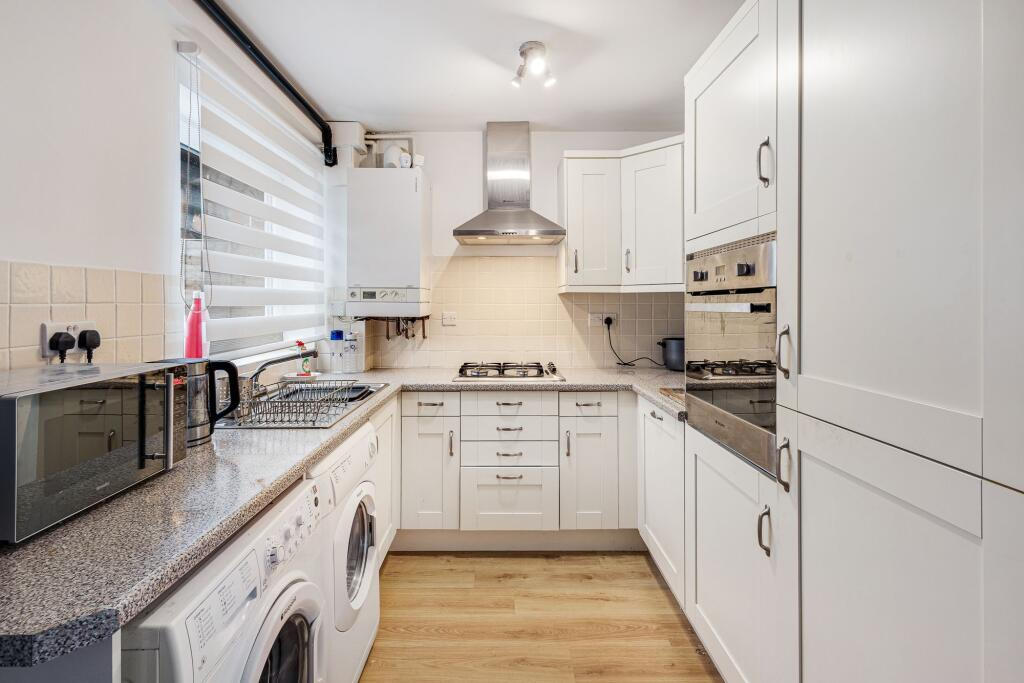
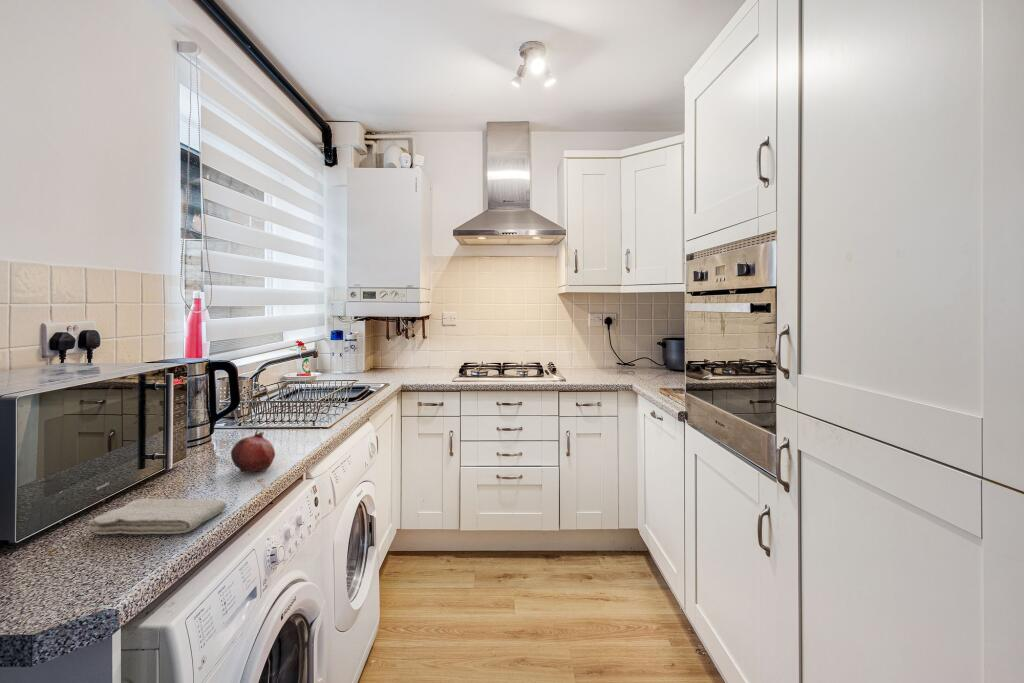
+ washcloth (160, 514)
+ fruit (253, 450)
